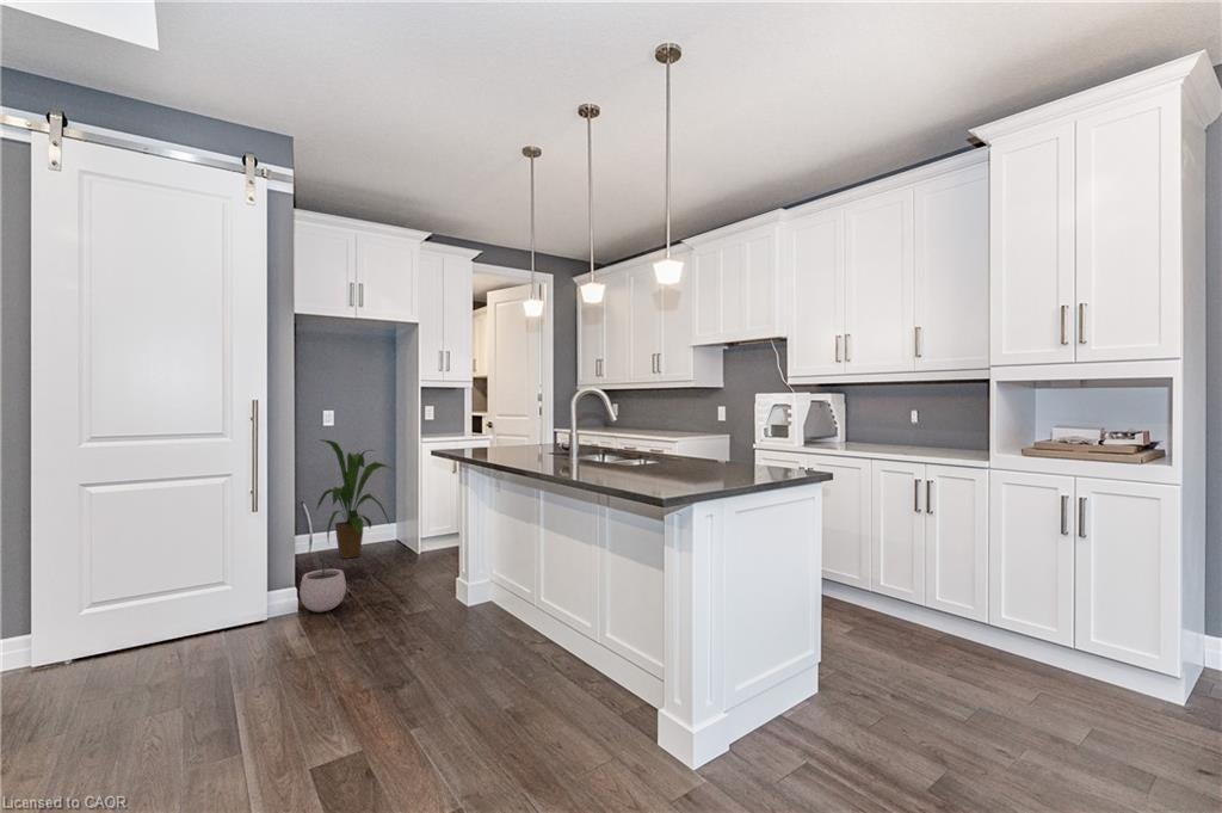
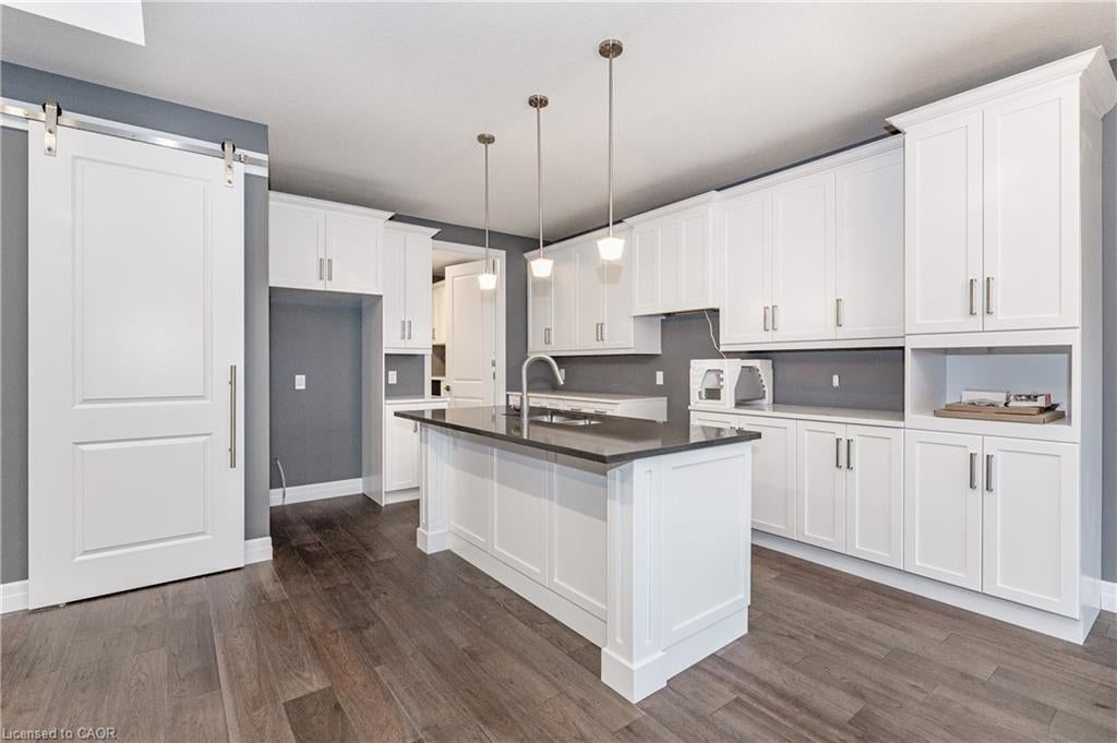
- plant pot (322, 584)
- house plant (362, 497)
